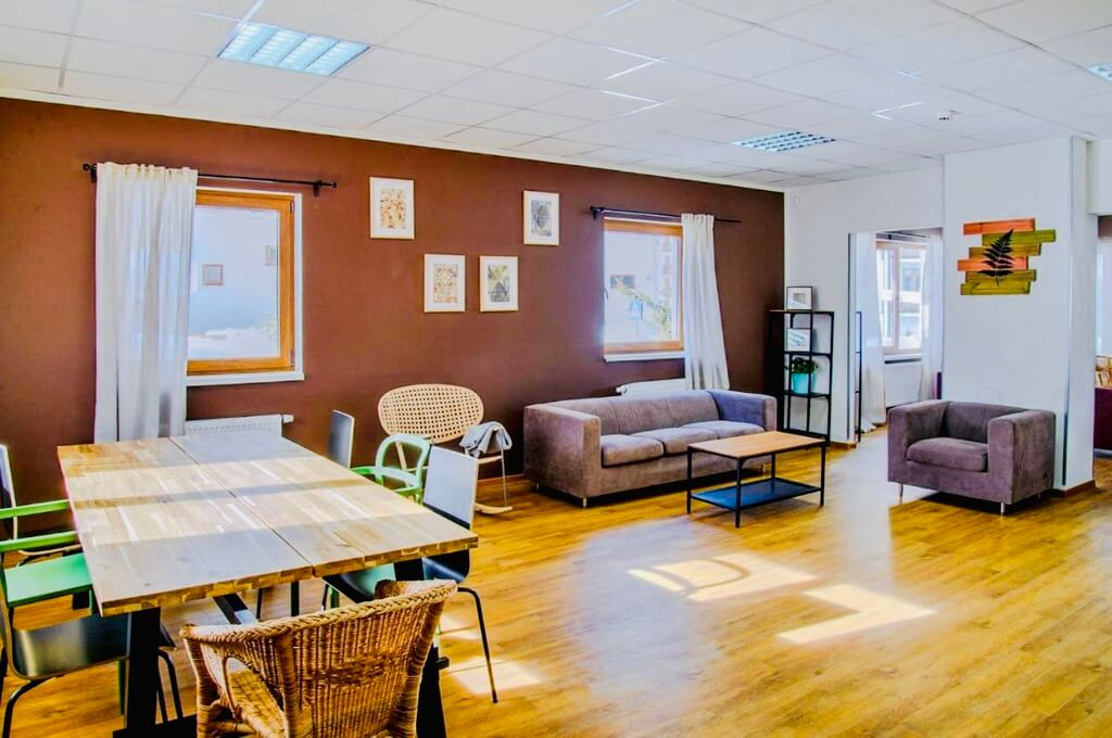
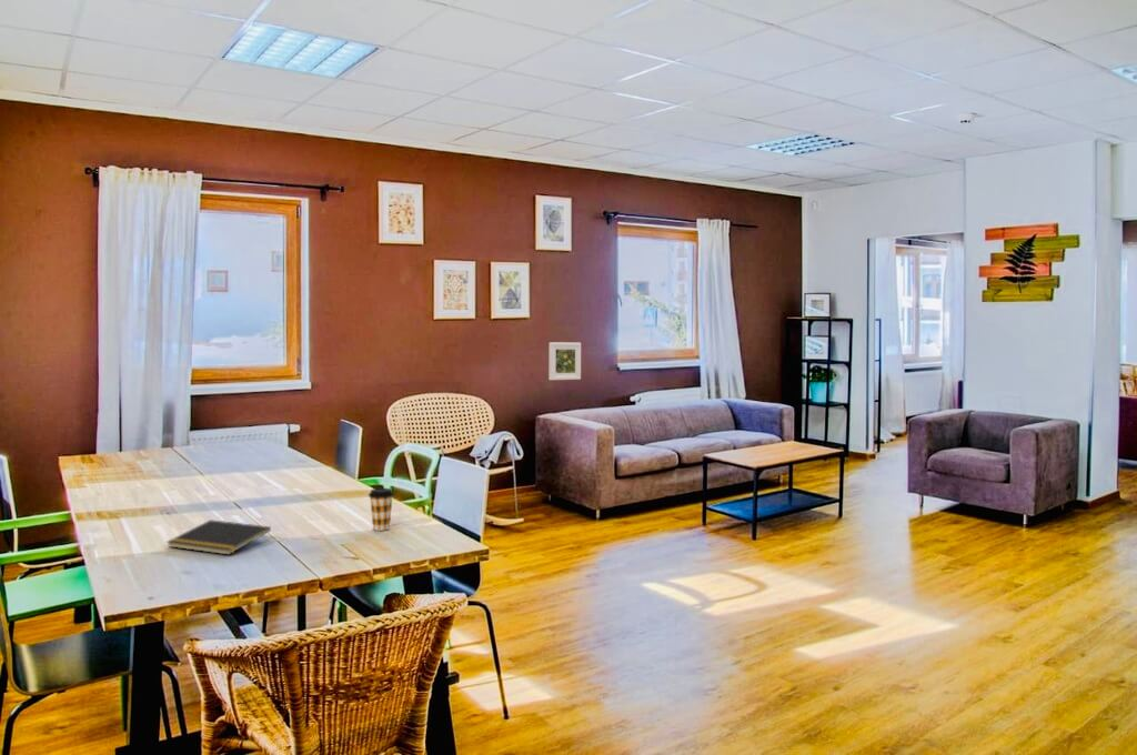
+ notepad (219, 536)
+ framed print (564, 361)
+ coffee cup (381, 509)
